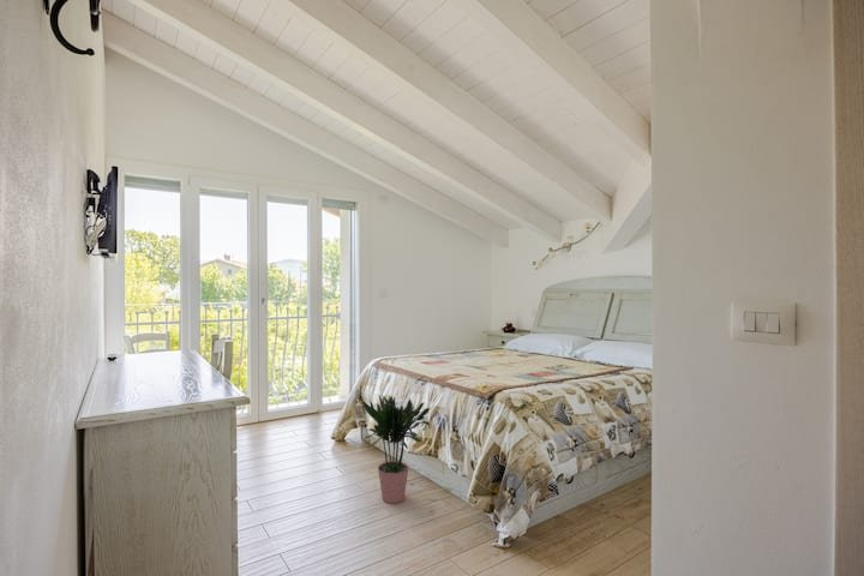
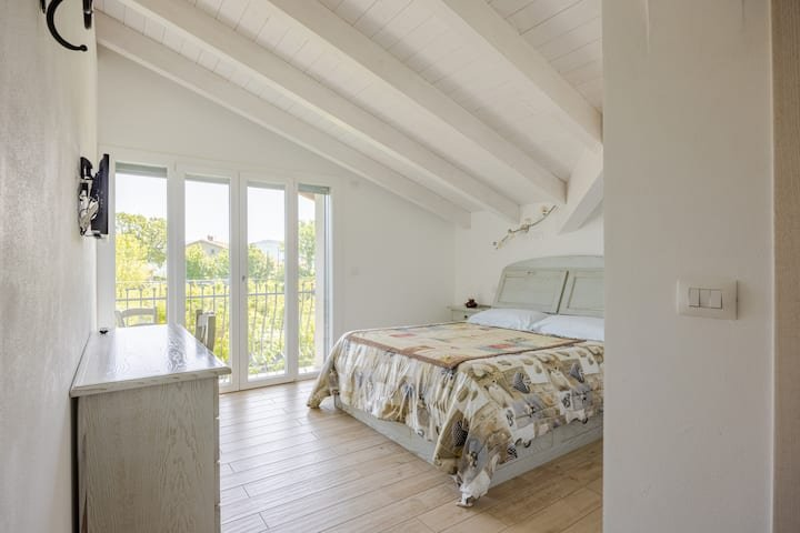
- potted plant (402, 445)
